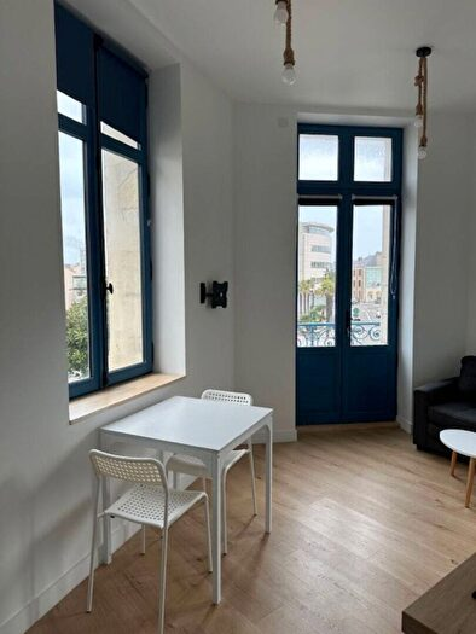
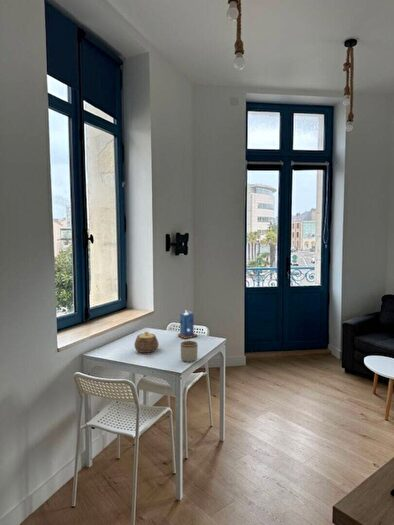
+ candle (187, 322)
+ mug (189, 350)
+ teapot (146, 341)
